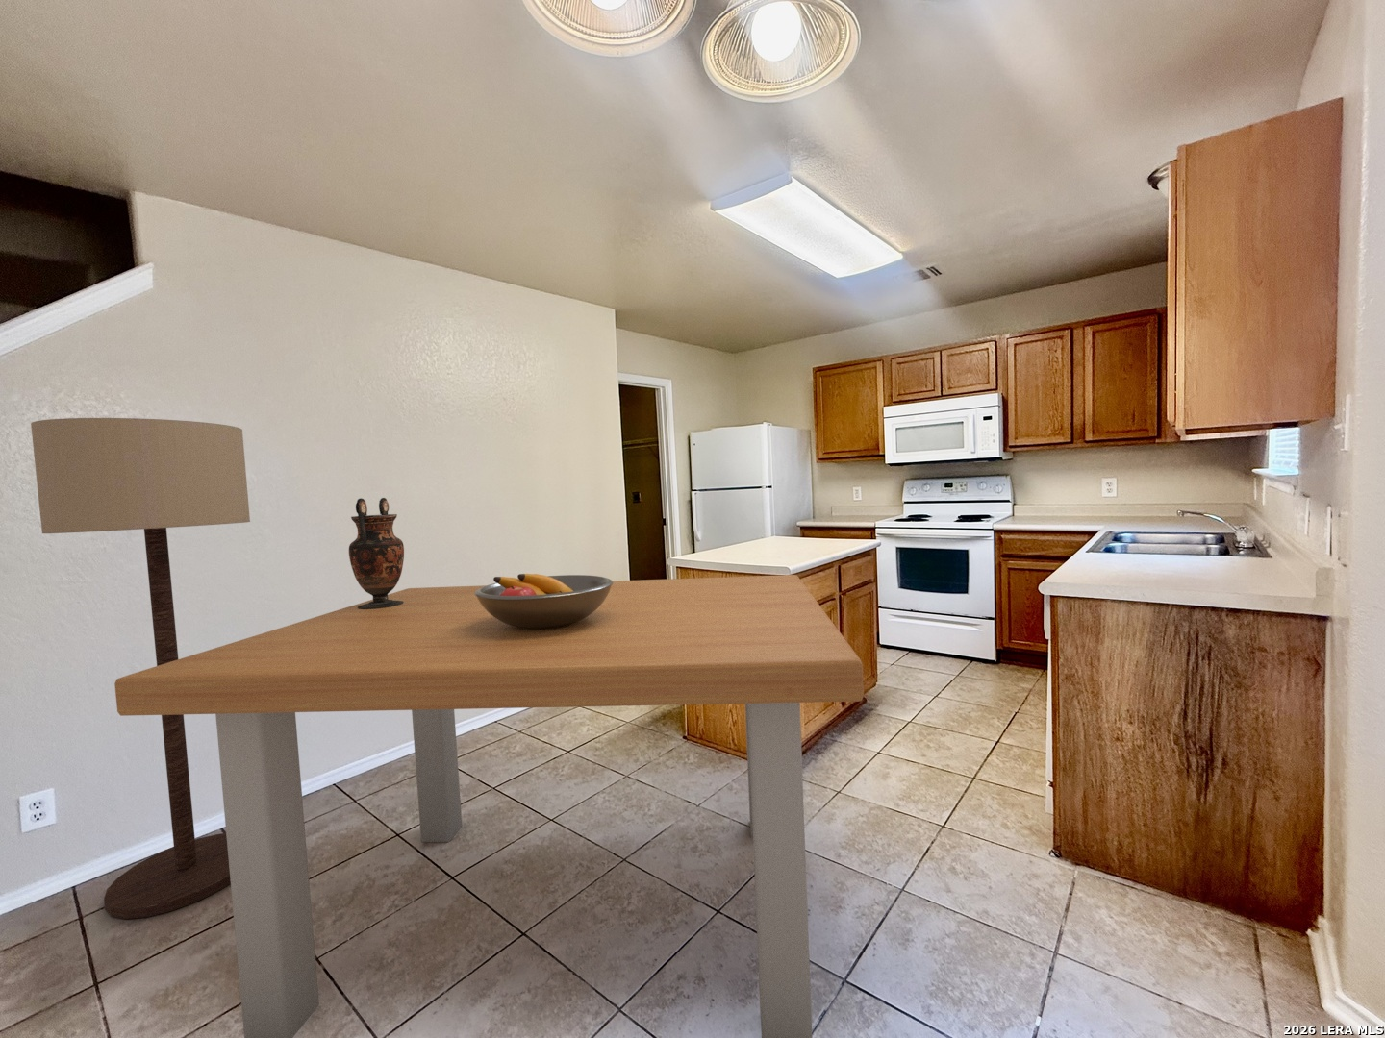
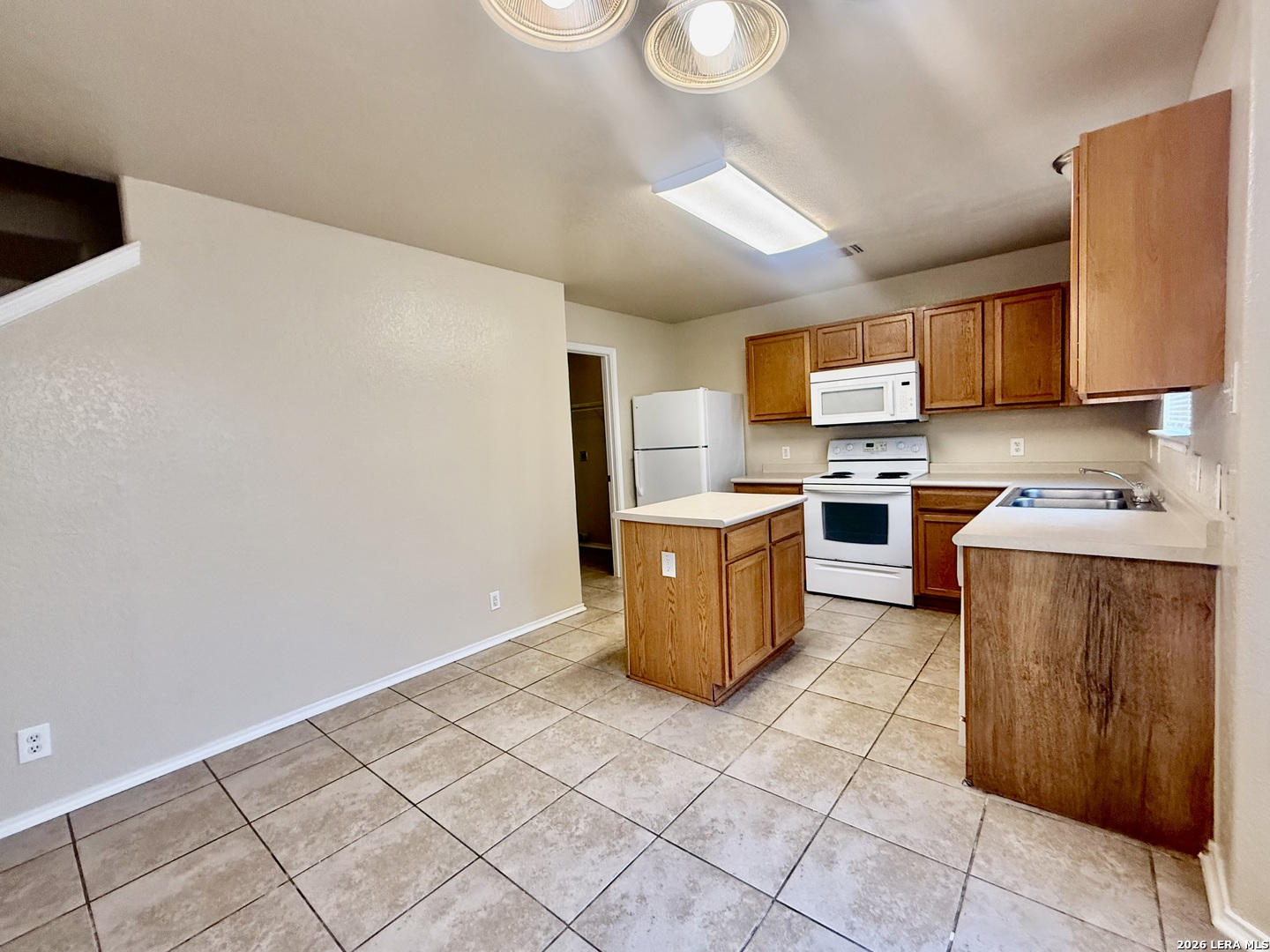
- vase (376, 551)
- floor lamp (167, 655)
- fruit bowl (546, 598)
- dining table (563, 707)
